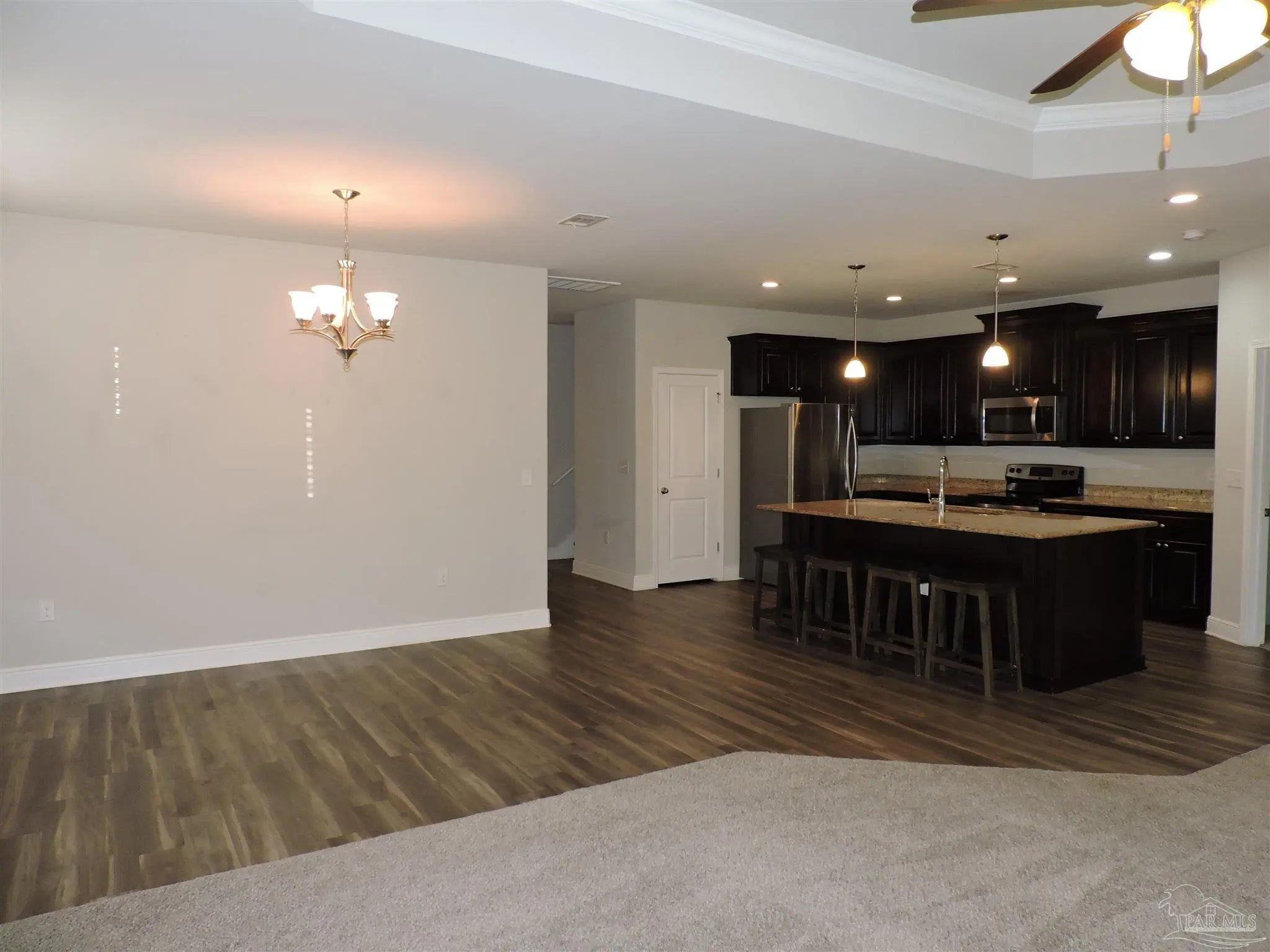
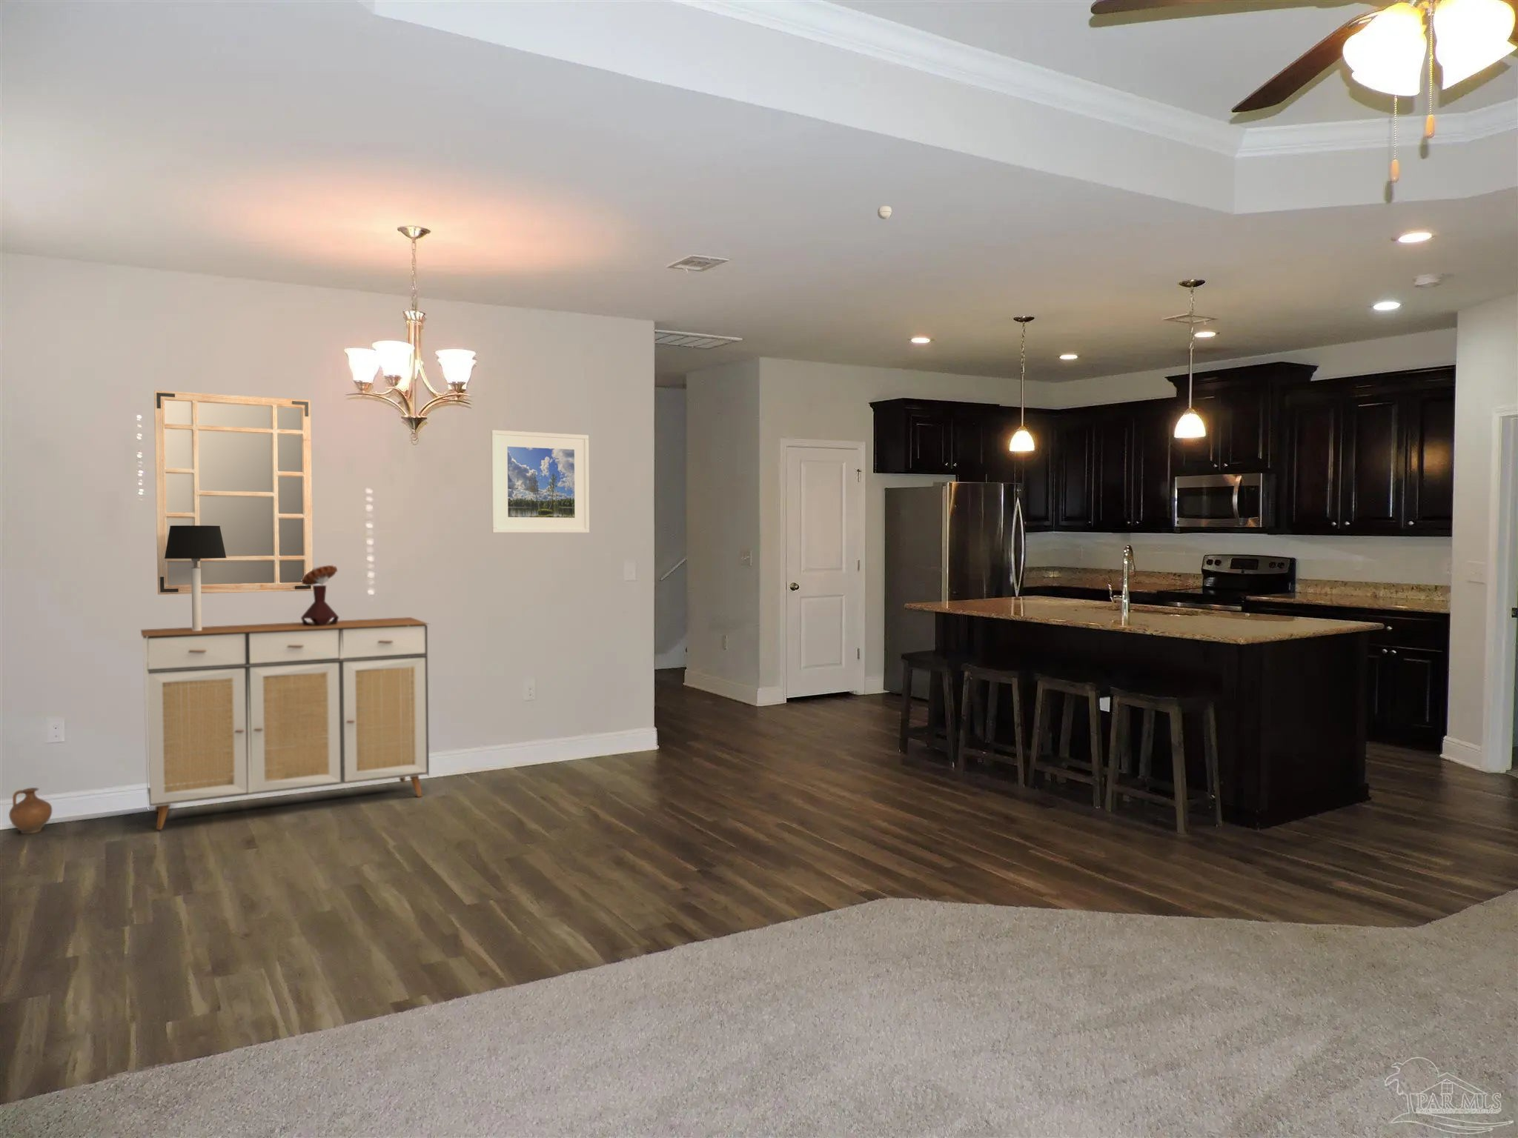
+ smoke detector (885, 213)
+ sideboard (290, 714)
+ mushroom (319, 595)
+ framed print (541, 482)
+ mirror (237, 494)
+ ceramic jug (30, 809)
+ table lamp (196, 577)
